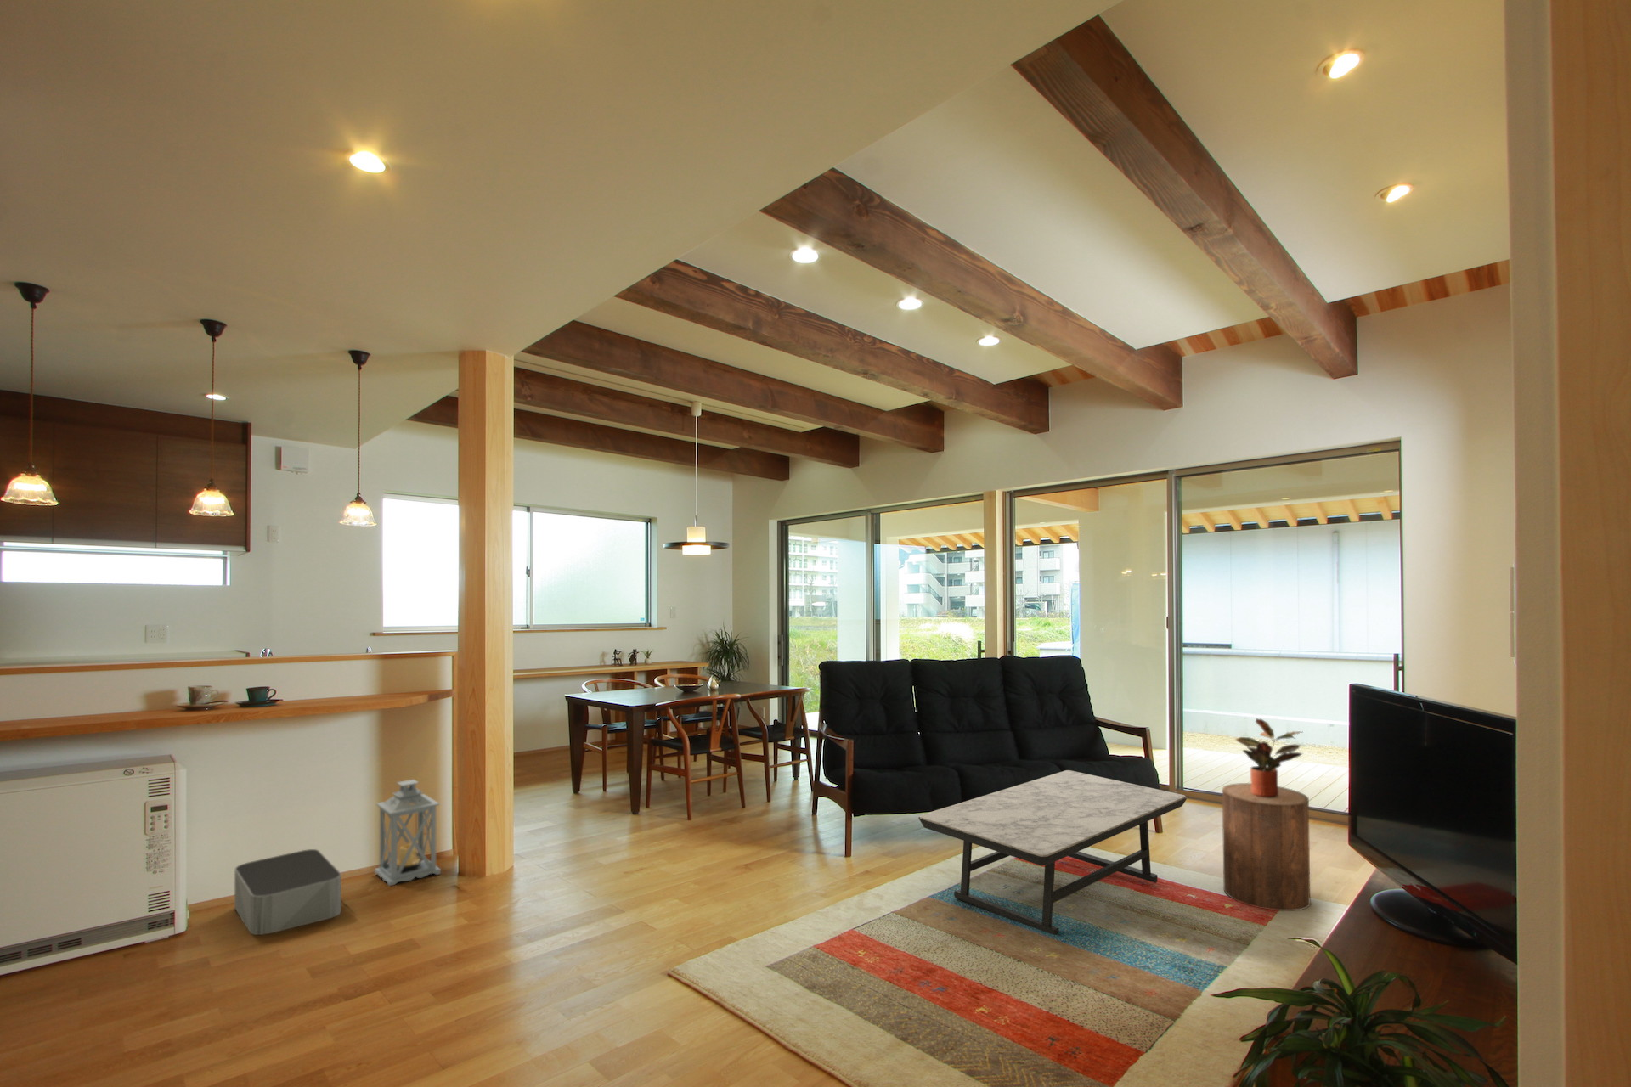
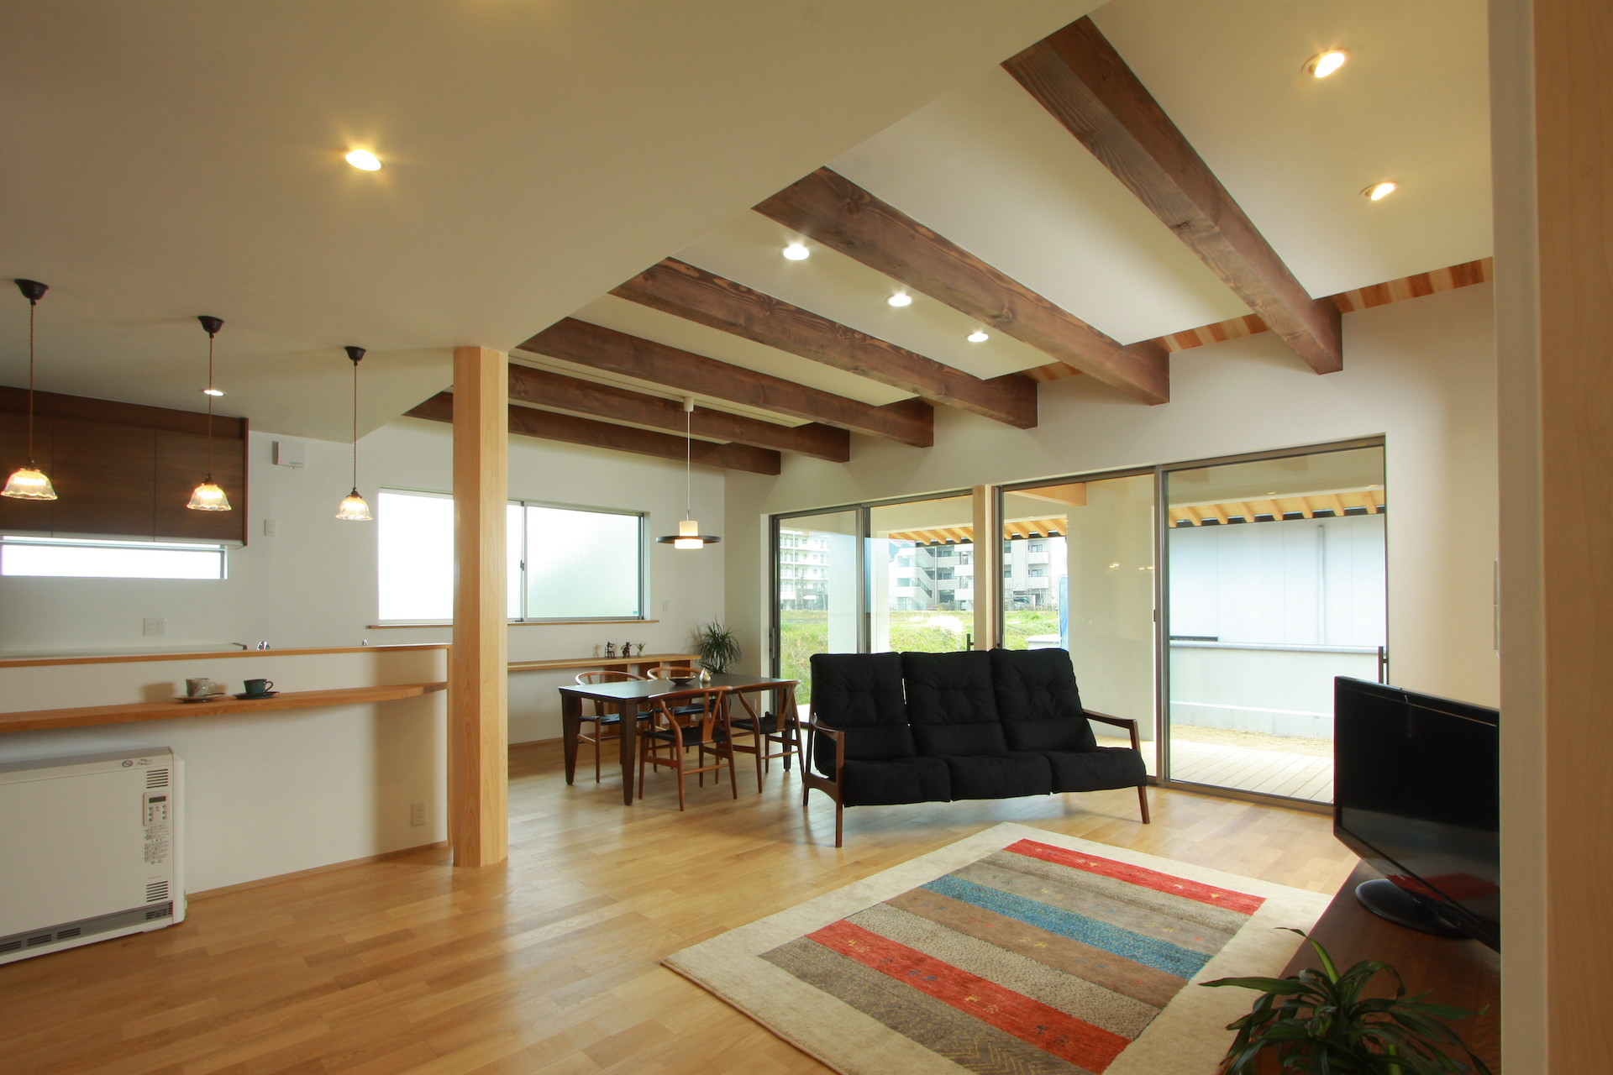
- lantern (407, 827)
- coffee table (1058, 848)
- potted plant (1269, 755)
- stool (1265, 844)
- storage bin (288, 890)
